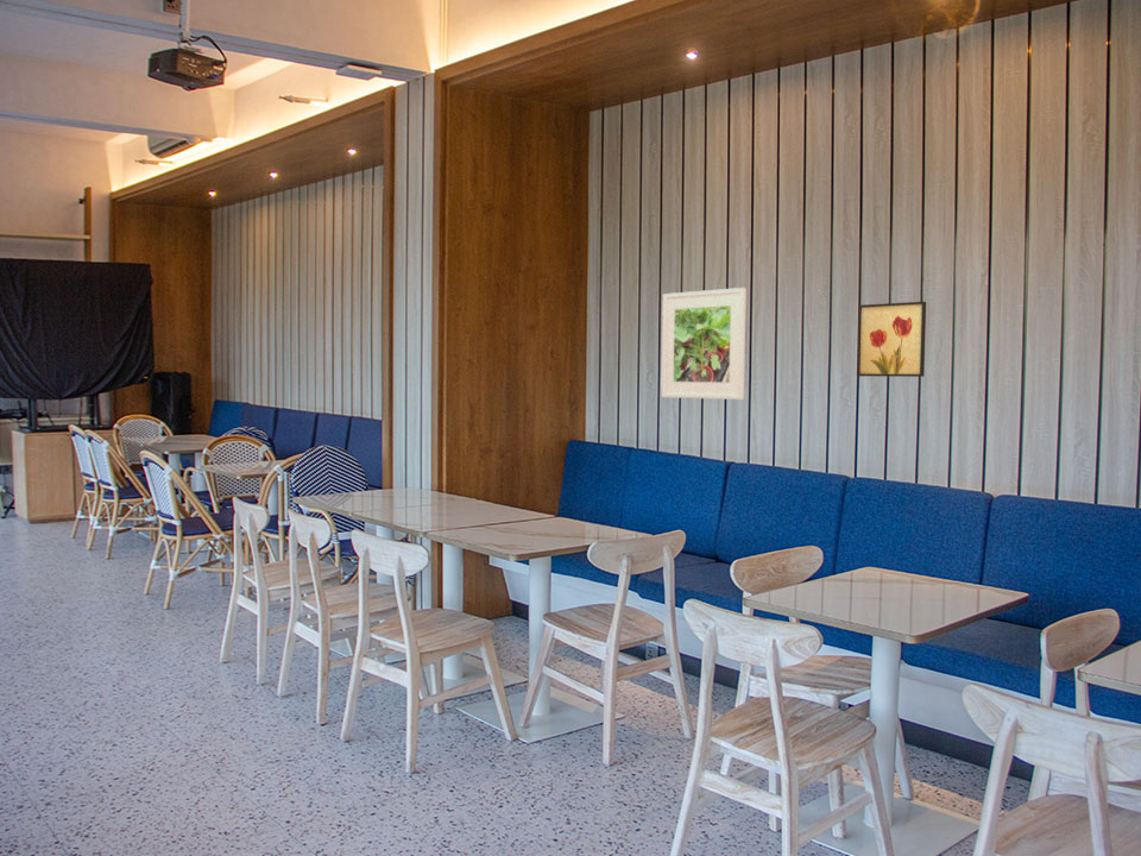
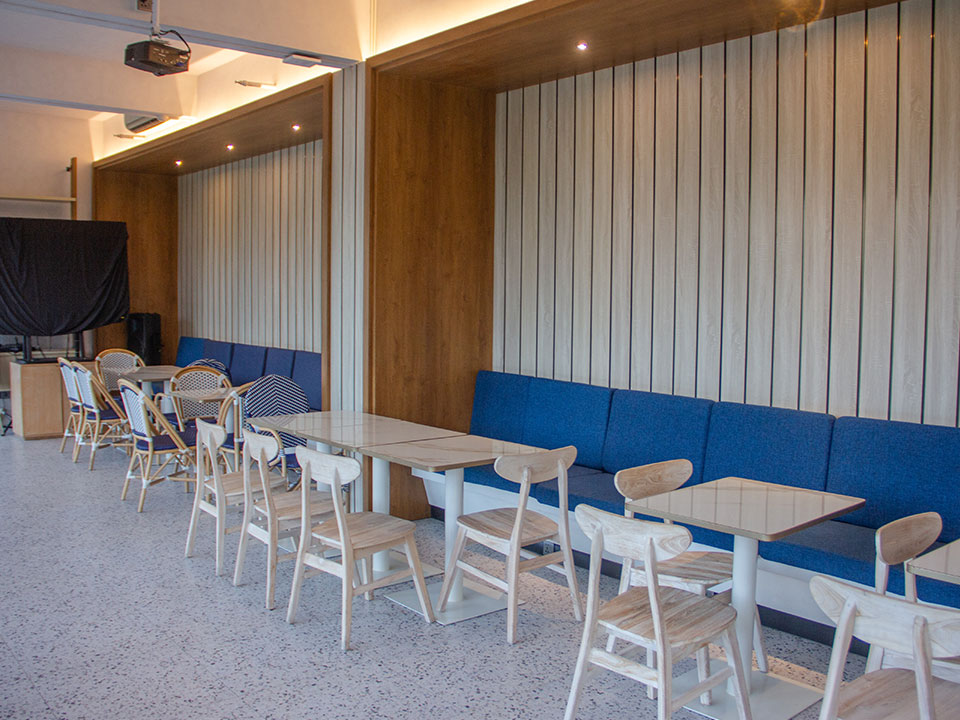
- wall art (891, 340)
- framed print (701, 345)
